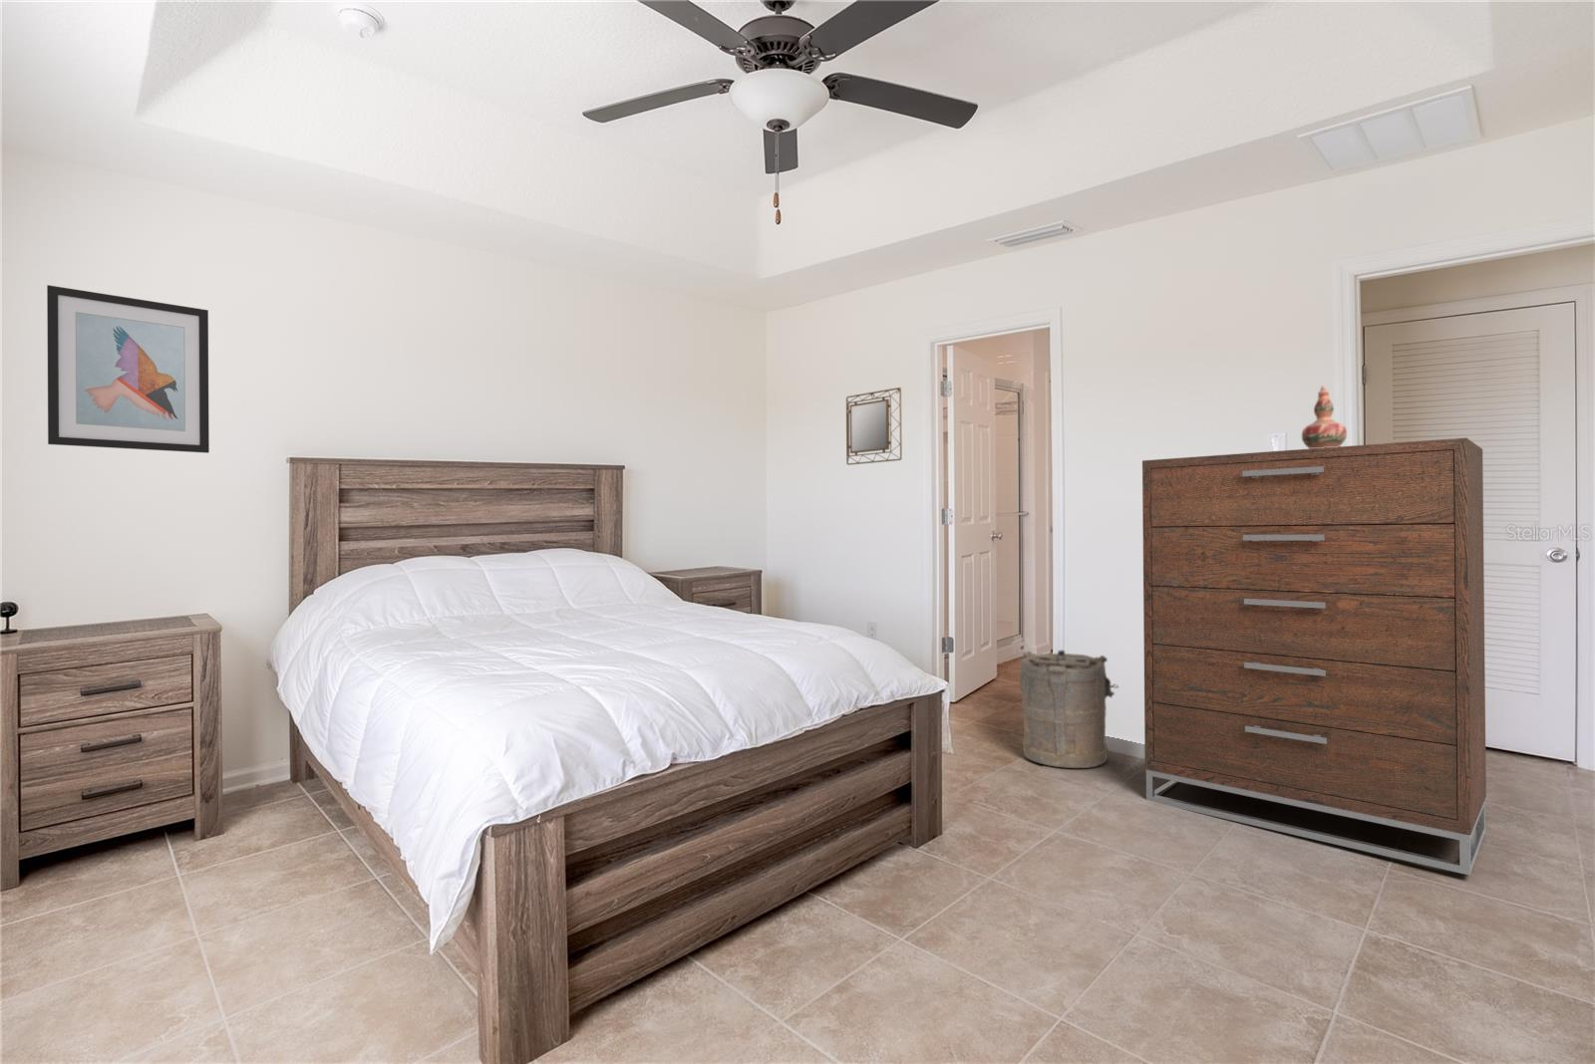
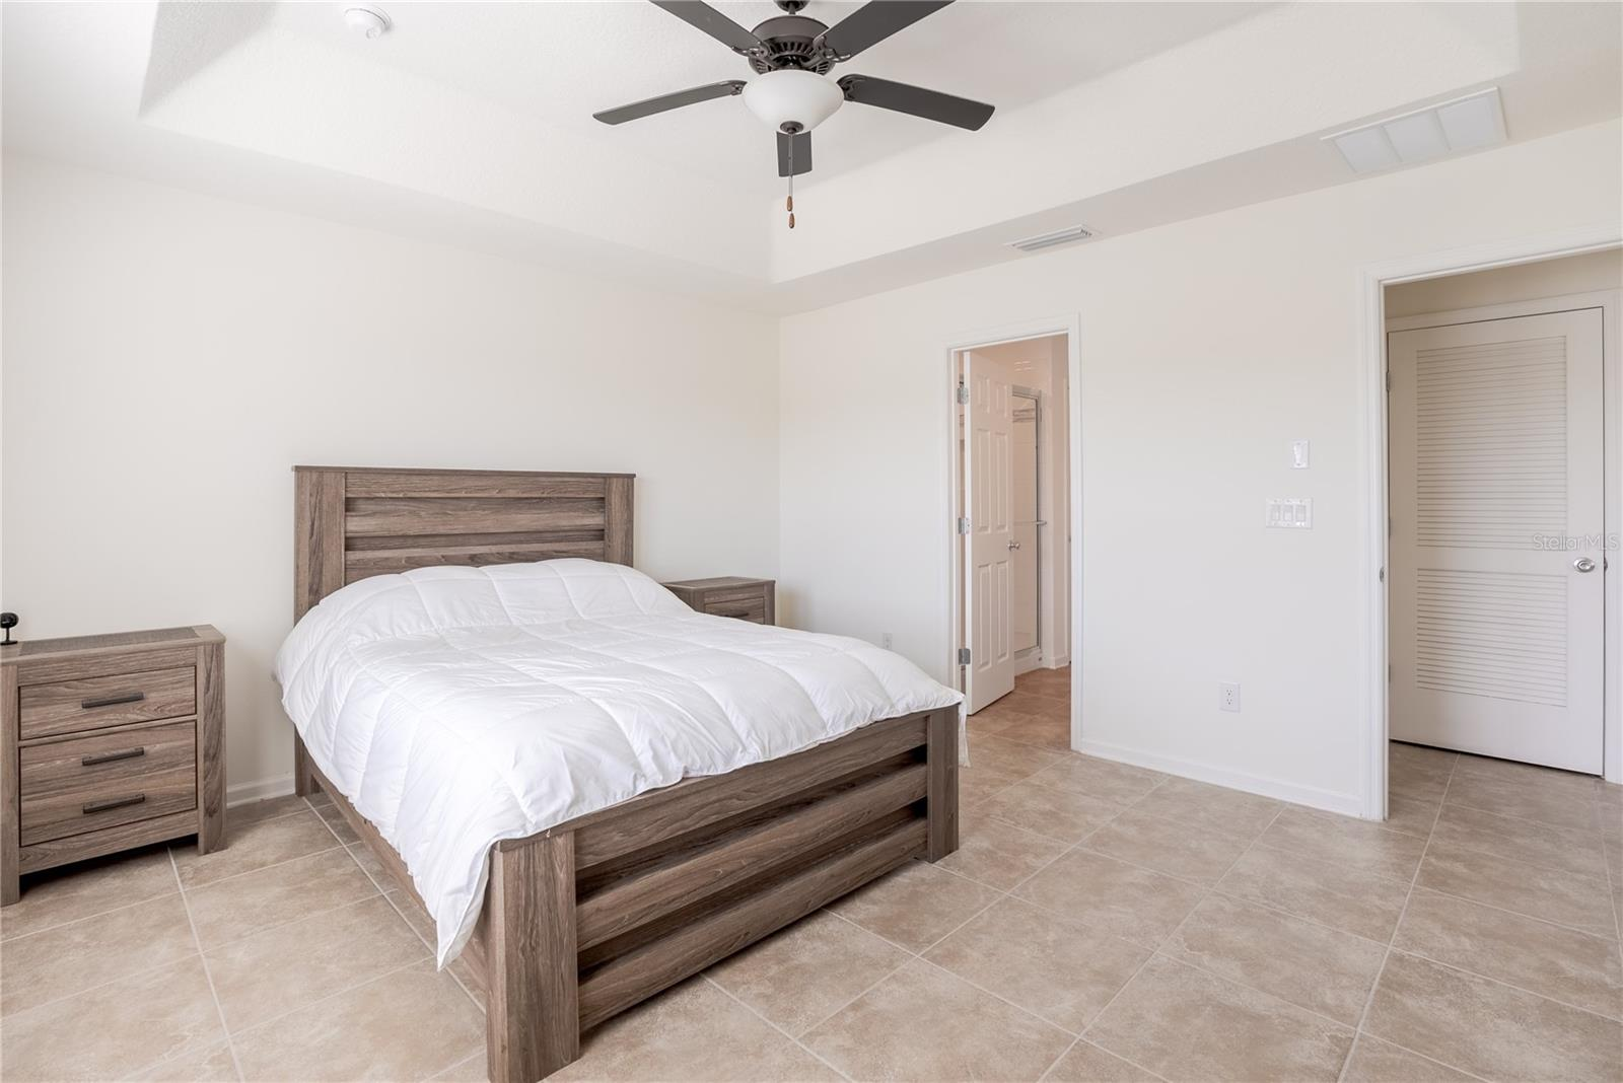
- decorative vase (1323, 418)
- dresser (1303, 634)
- home mirror (871, 426)
- laundry hamper (1061, 702)
- wall art (132, 374)
